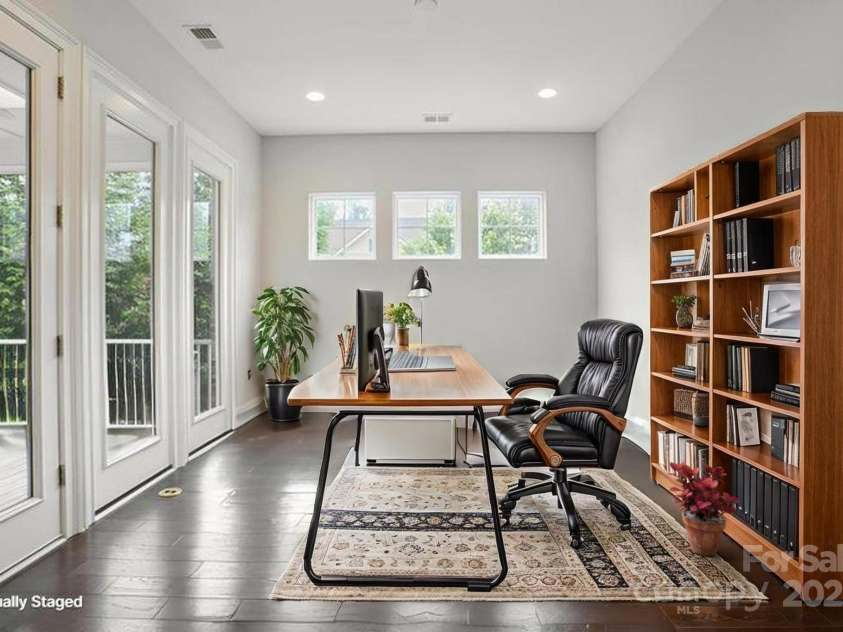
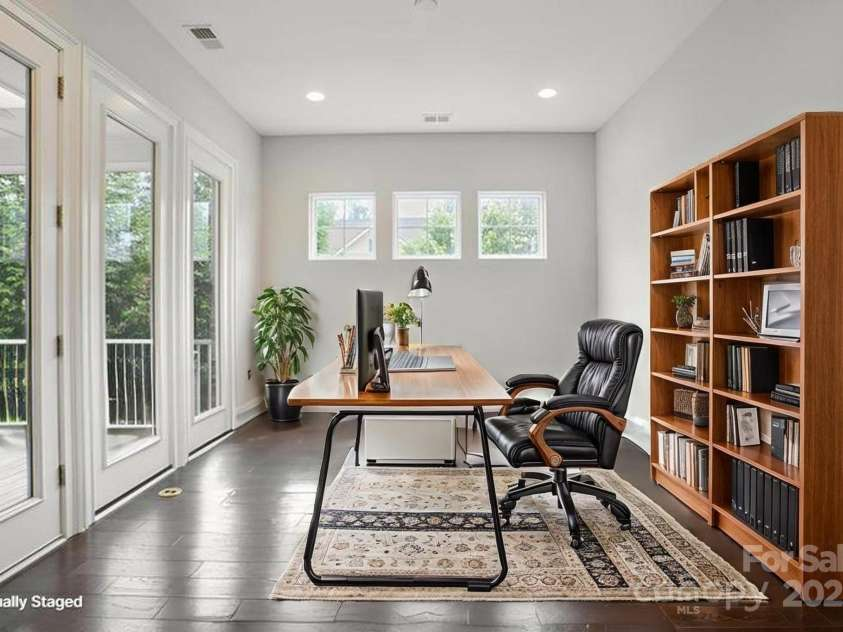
- potted plant (702, 509)
